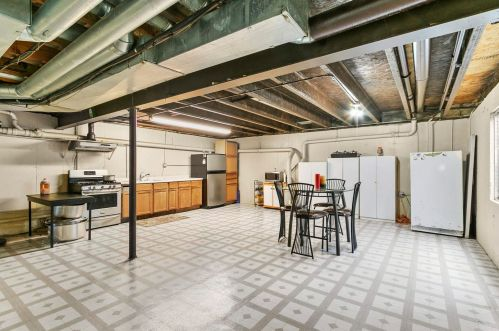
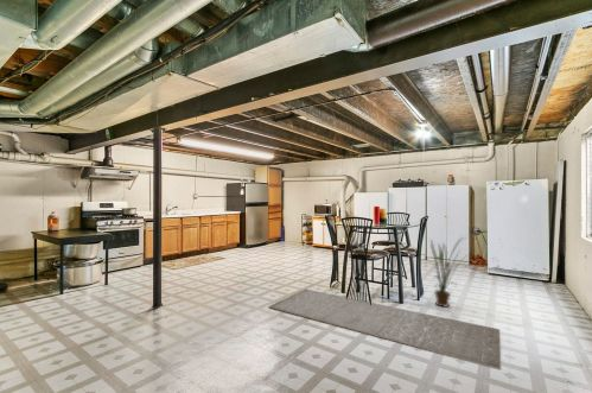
+ house plant (445, 270)
+ rug (373, 317)
